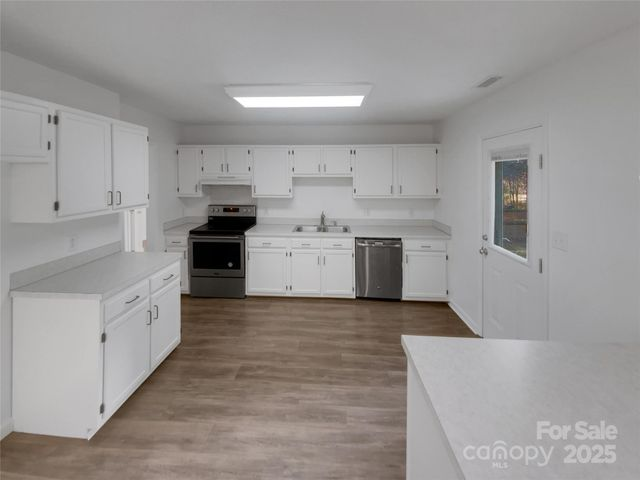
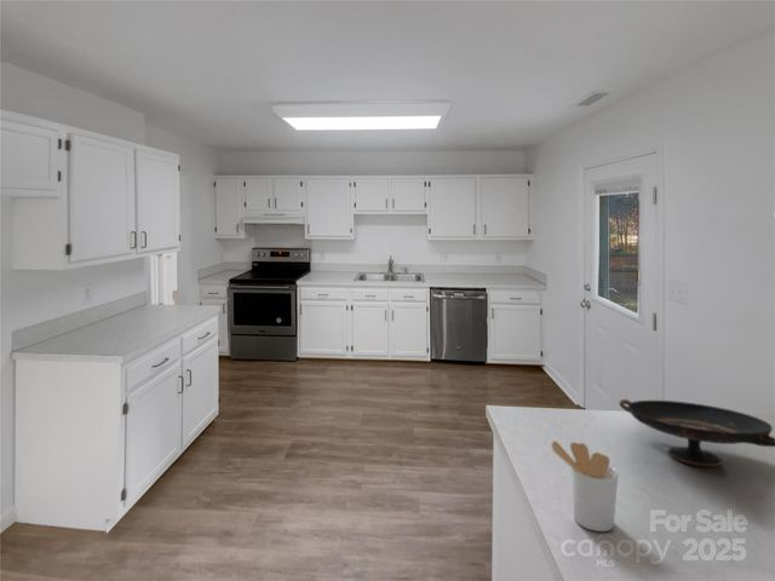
+ utensil holder (581, 482)
+ decorative bowl (694, 435)
